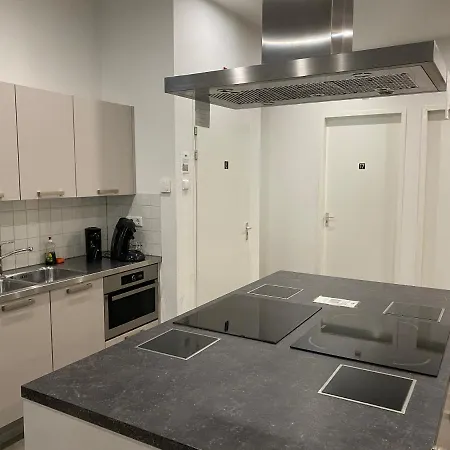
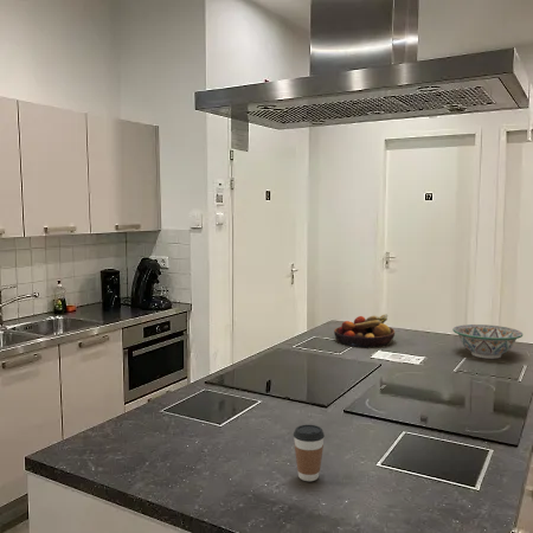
+ coffee cup (308, 452)
+ fruit bowl (364, 327)
+ decorative bowl (486, 342)
